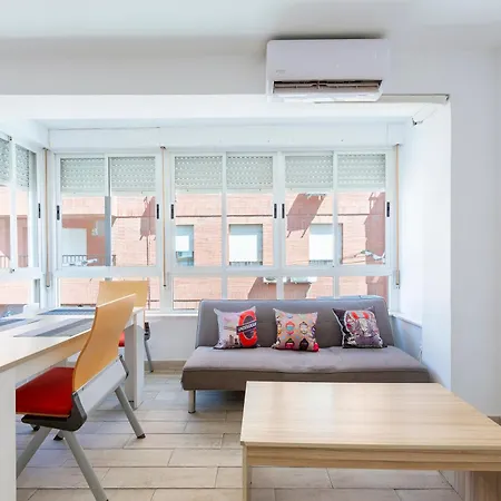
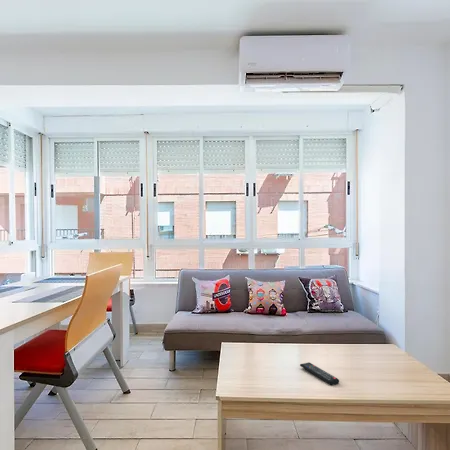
+ remote control (318, 373)
